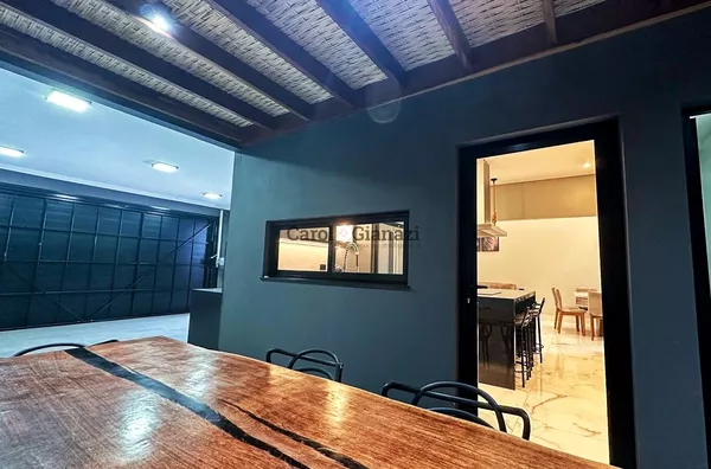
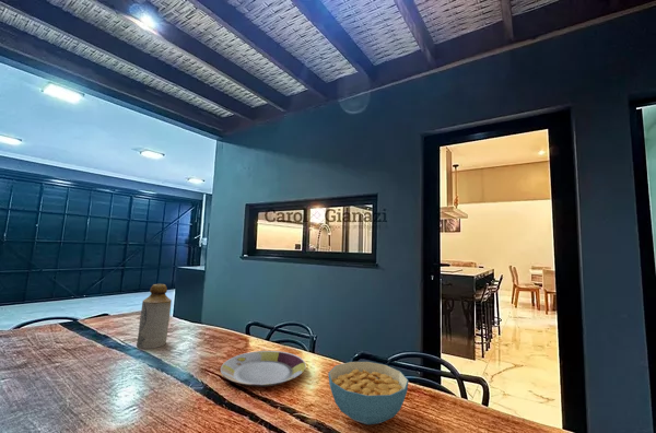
+ plate (263, 368)
+ bottle (154, 314)
+ cereal bowl (366, 396)
